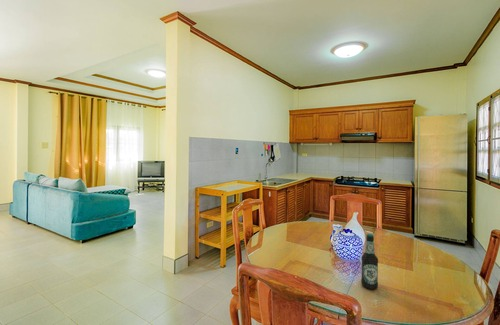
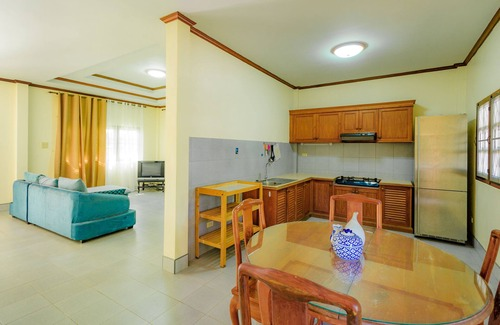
- bottle (369, 260)
